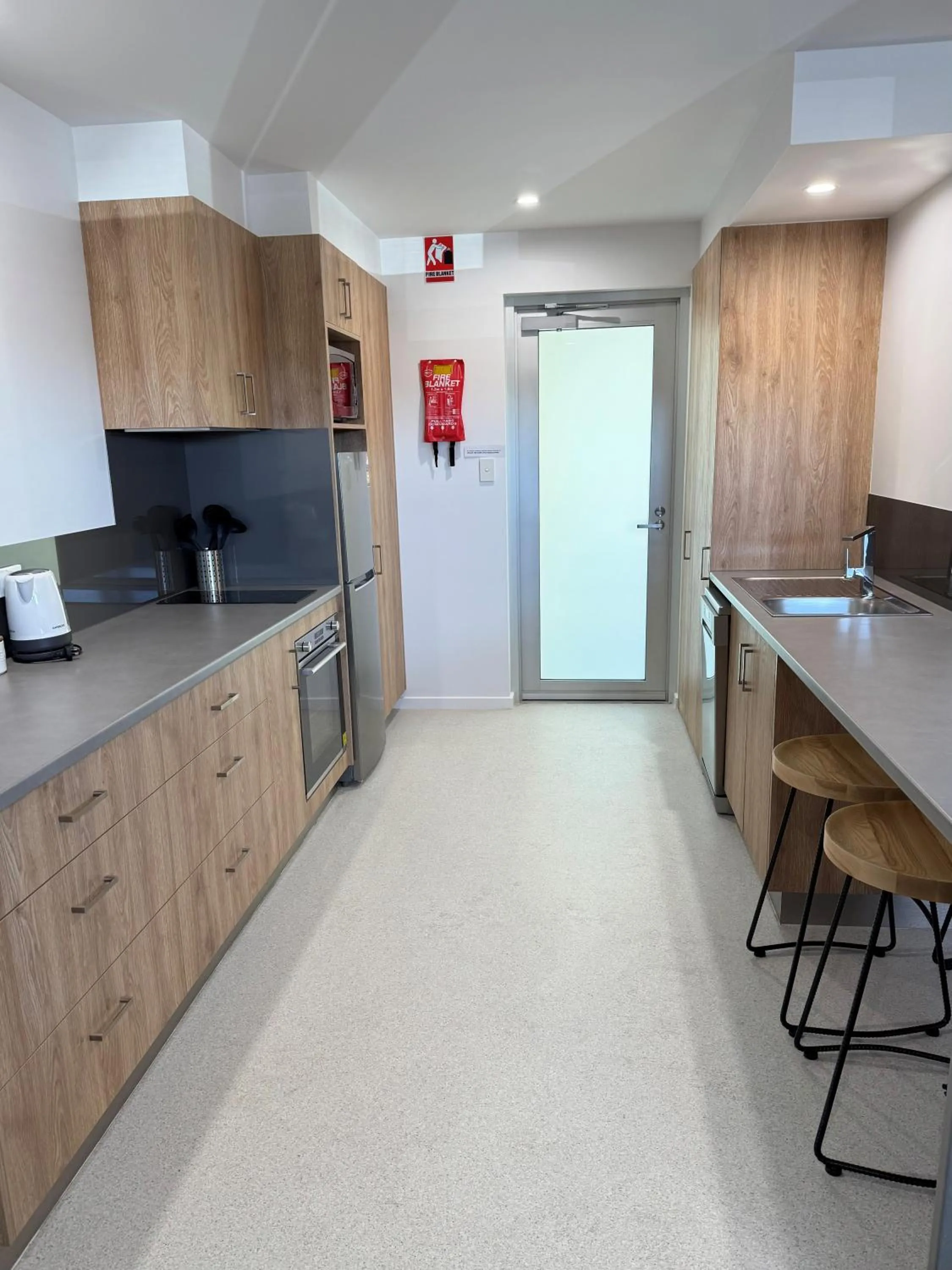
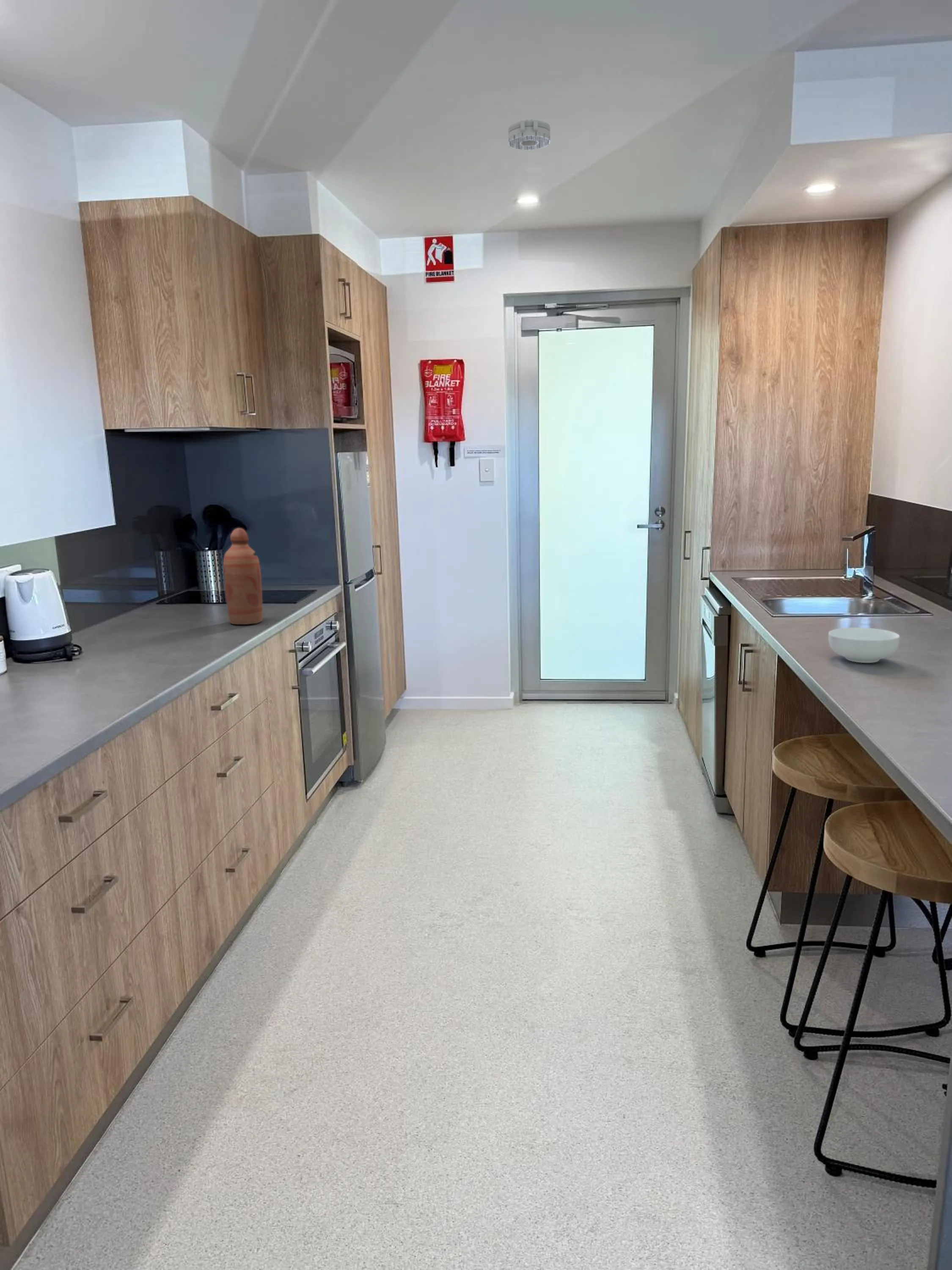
+ bottle (242, 575)
+ smoke detector (529, 134)
+ cereal bowl (863, 646)
